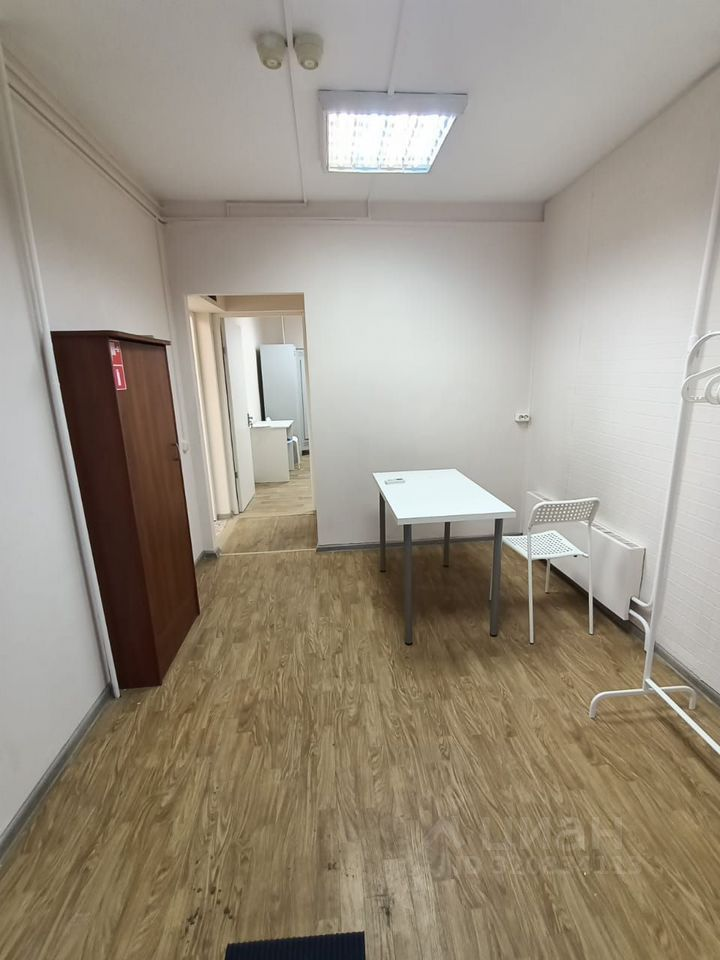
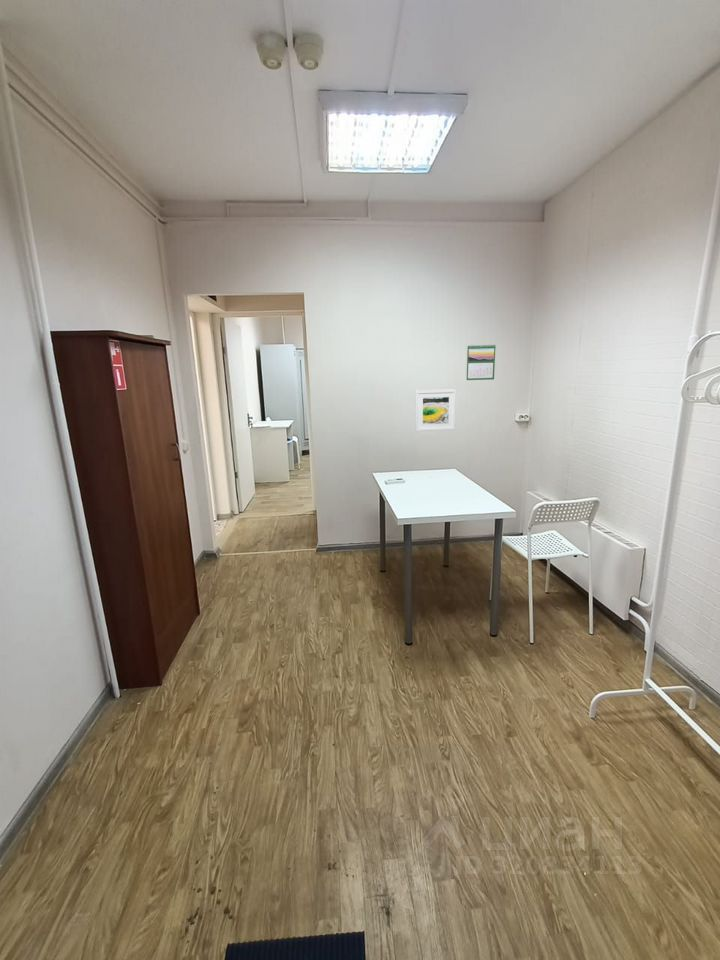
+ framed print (435, 410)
+ calendar (480, 362)
